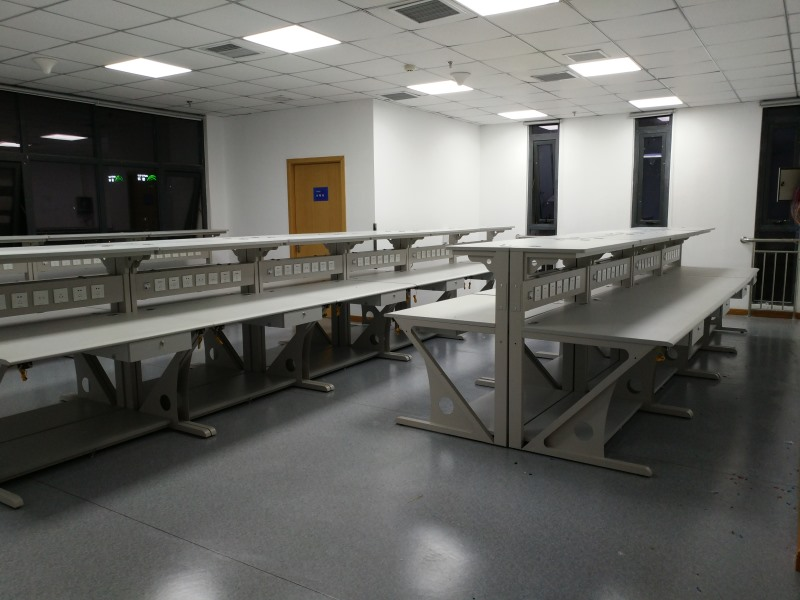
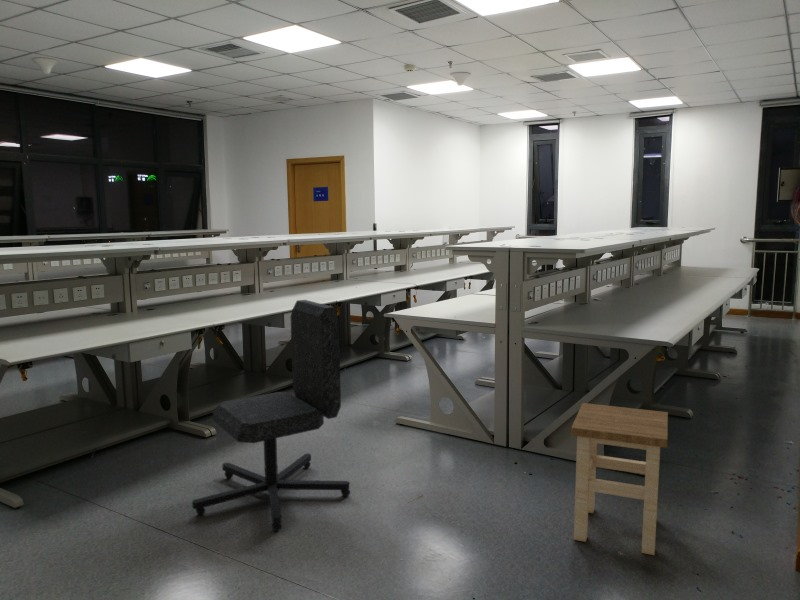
+ chair (261, 404)
+ stool (620, 470)
